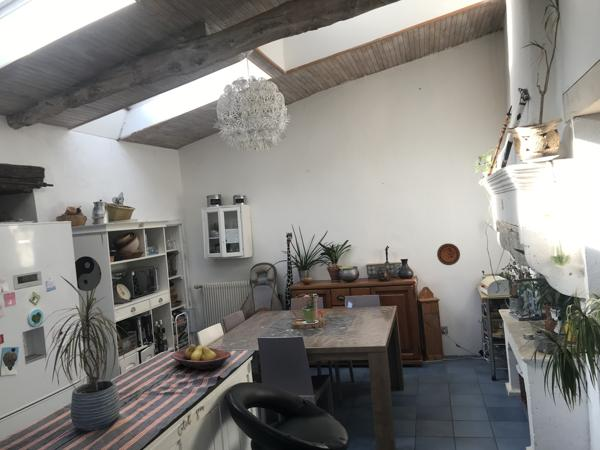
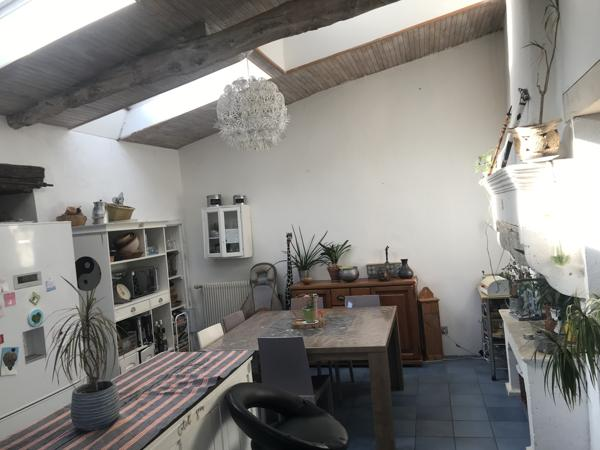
- decorative plate (448, 254)
- fruit bowl (200, 355)
